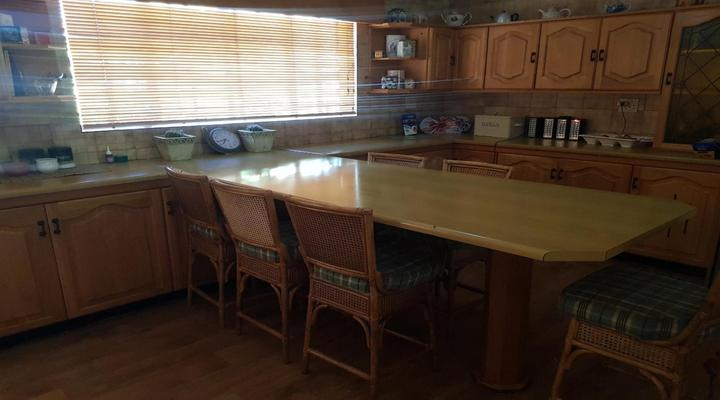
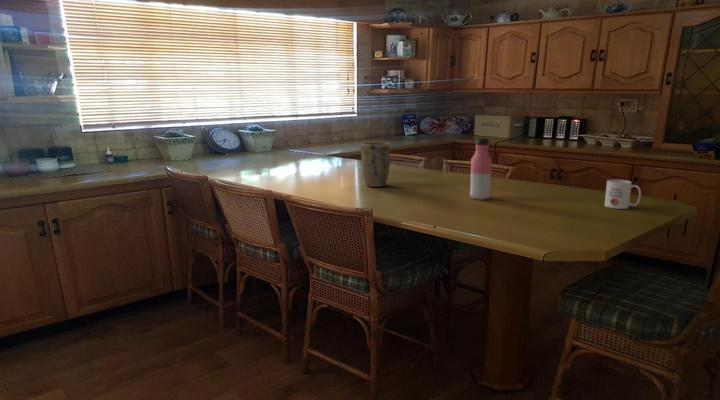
+ mug (623, 194)
+ water bottle (481, 168)
+ plant pot (375, 164)
